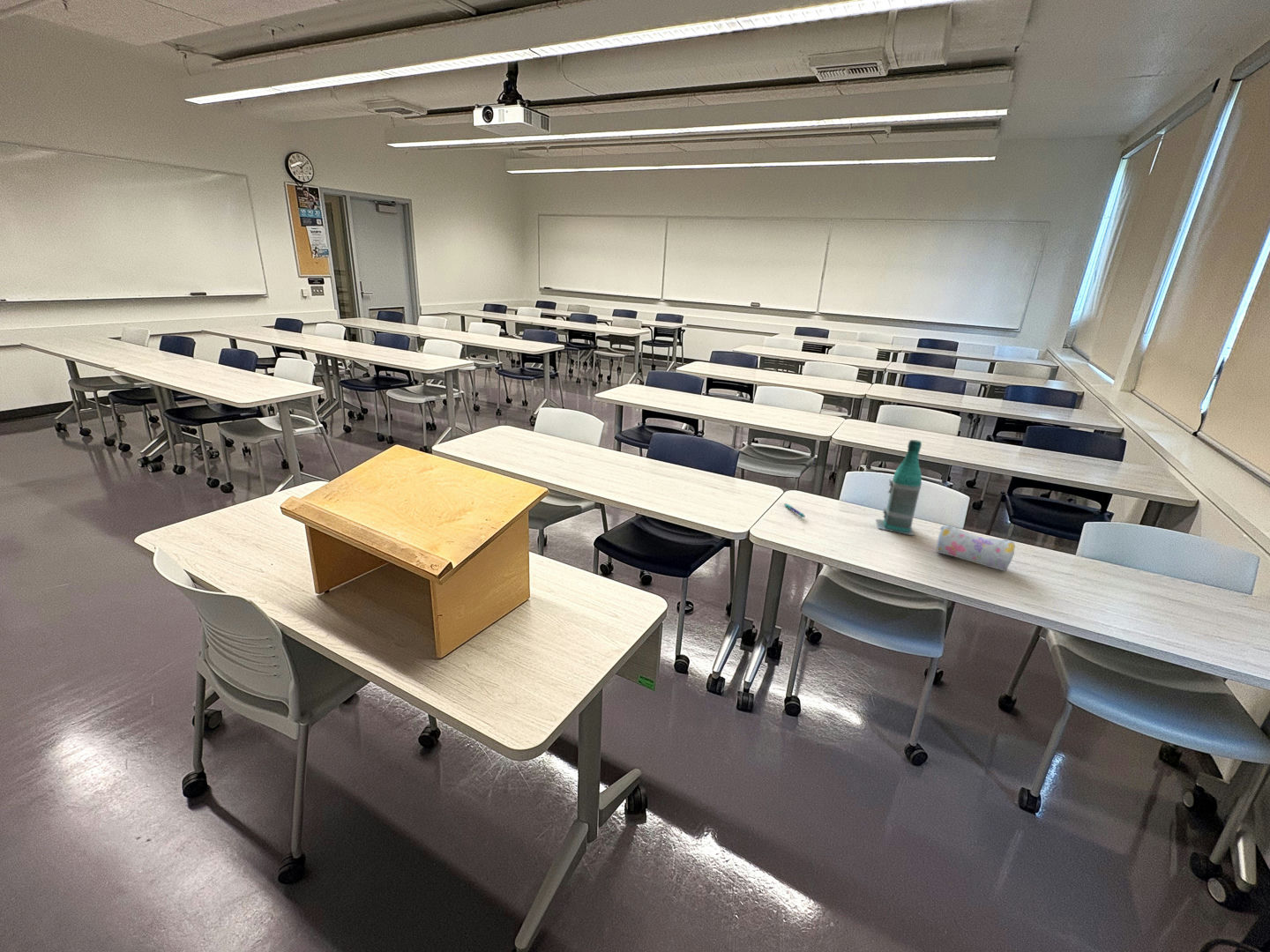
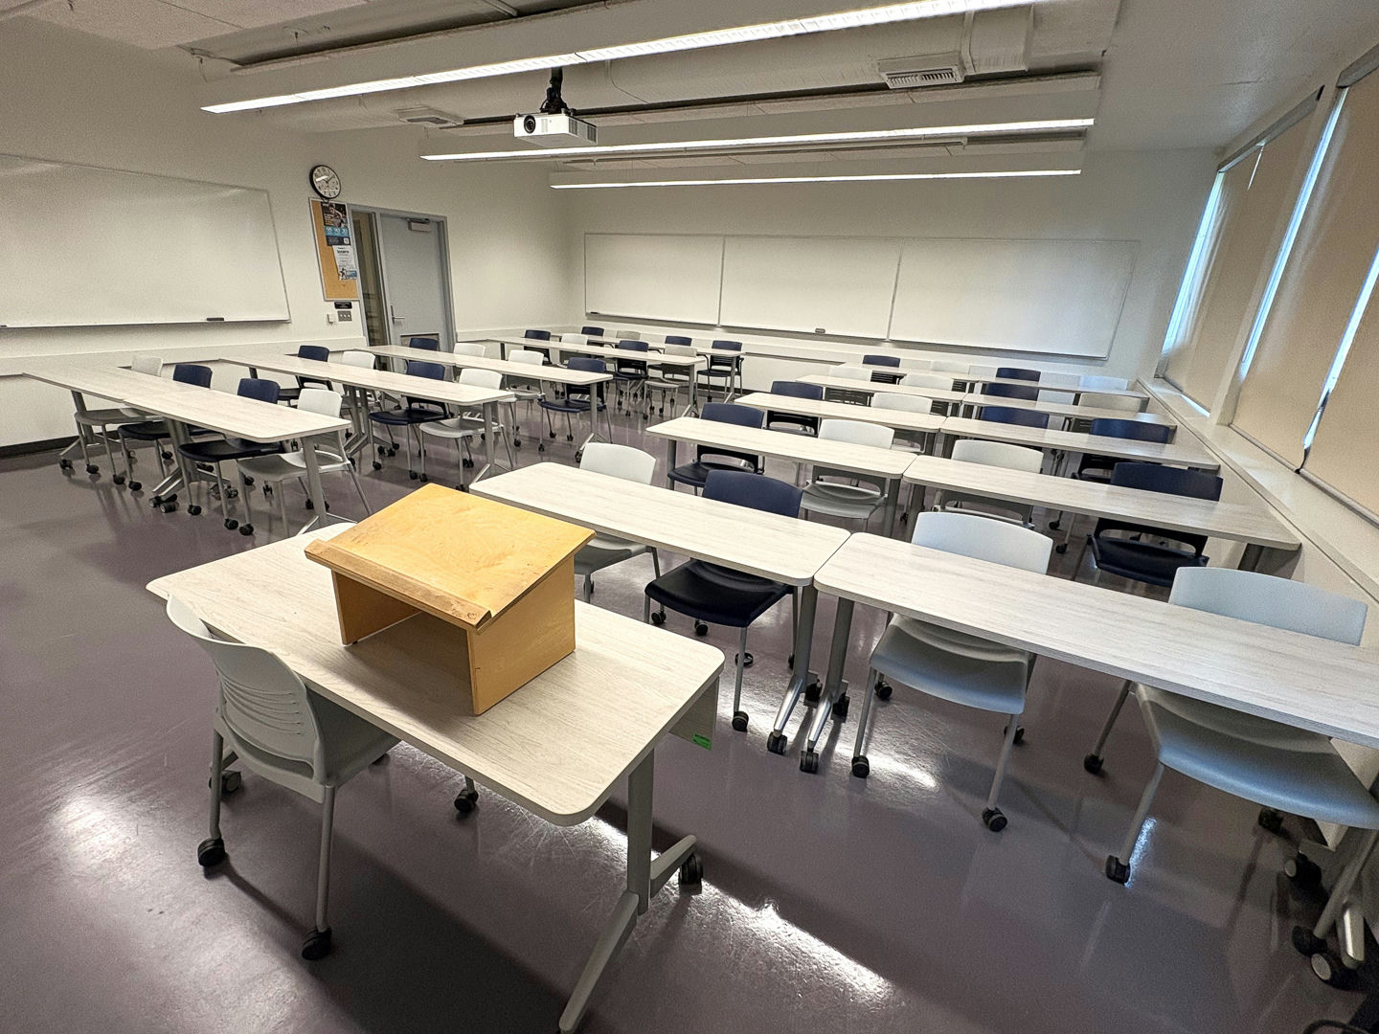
- pencil case (974, 547)
- pen (794, 509)
- bottle (904, 485)
